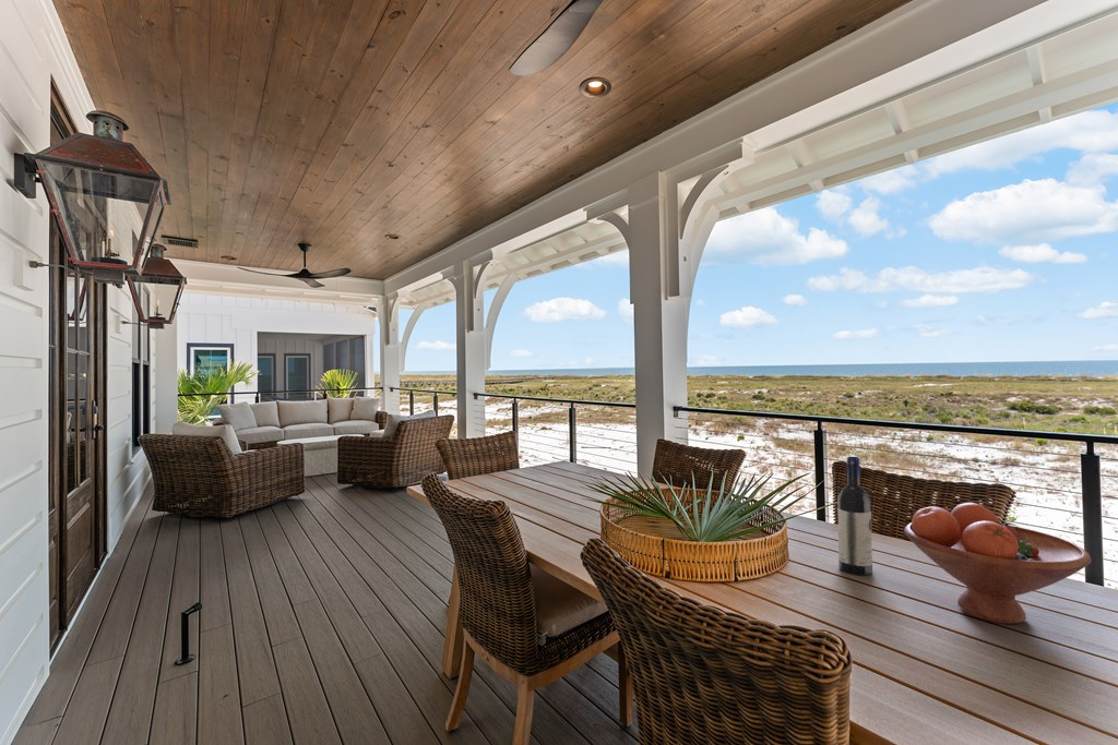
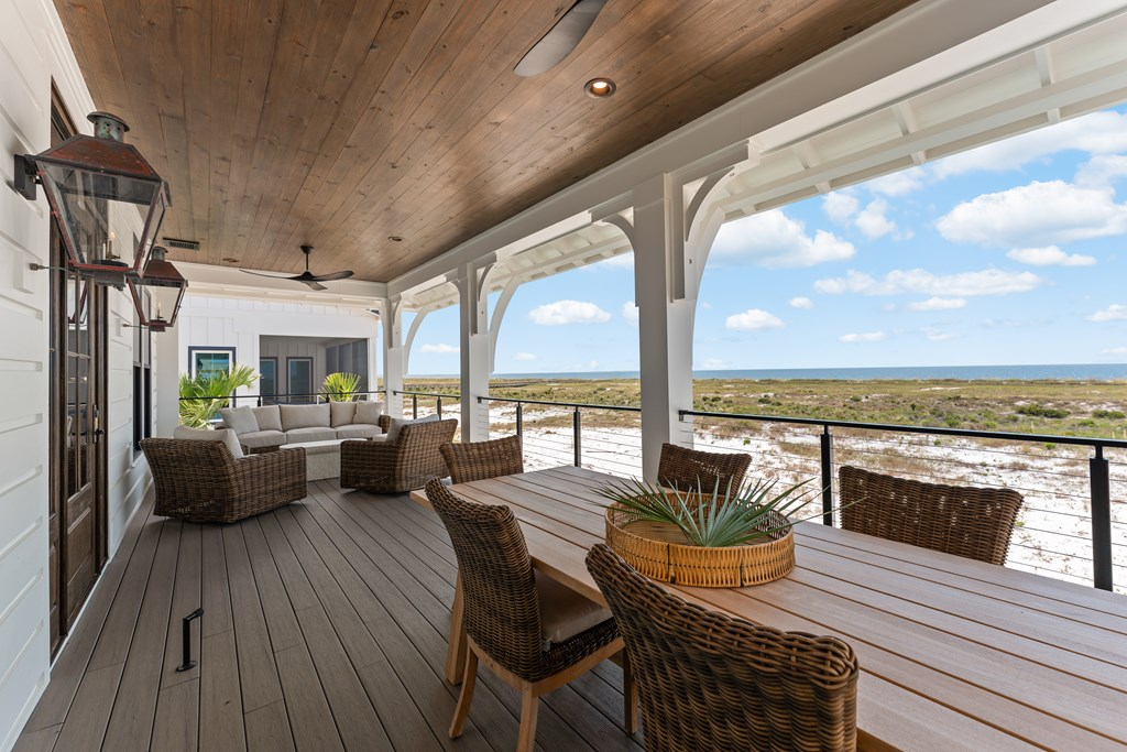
- fruit bowl (989, 561)
- wine bottle (854, 513)
